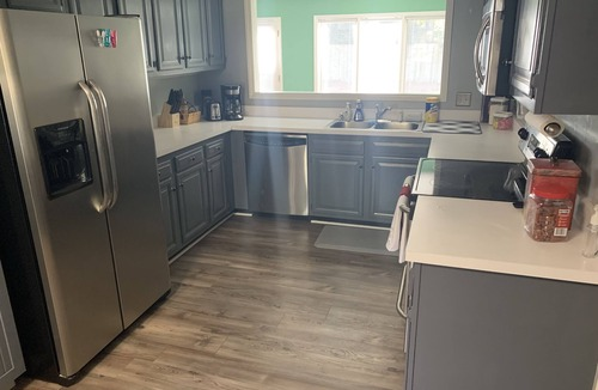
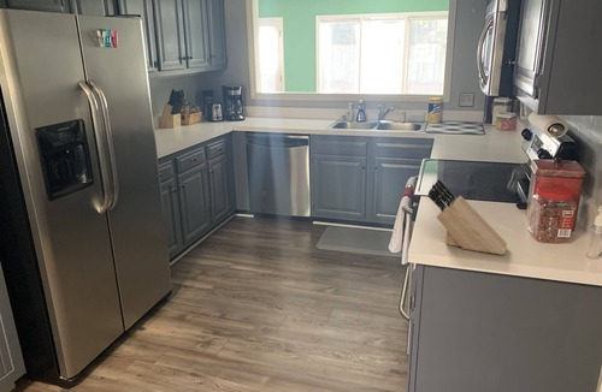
+ knife block (466, 214)
